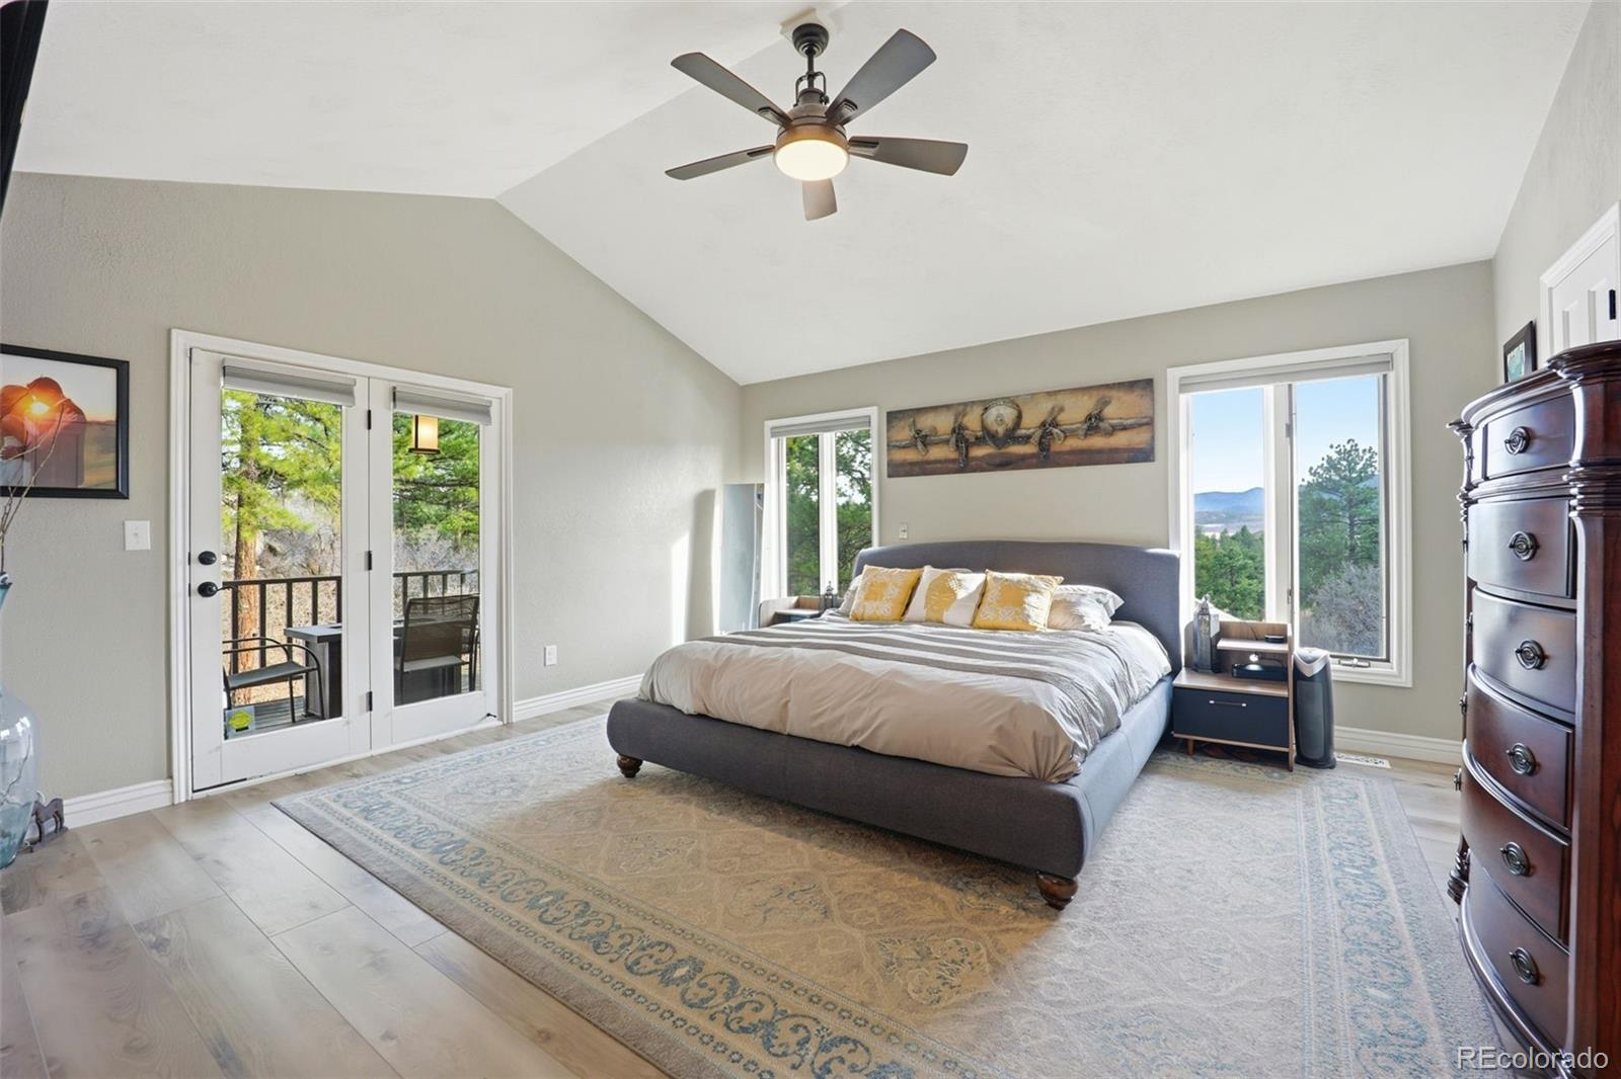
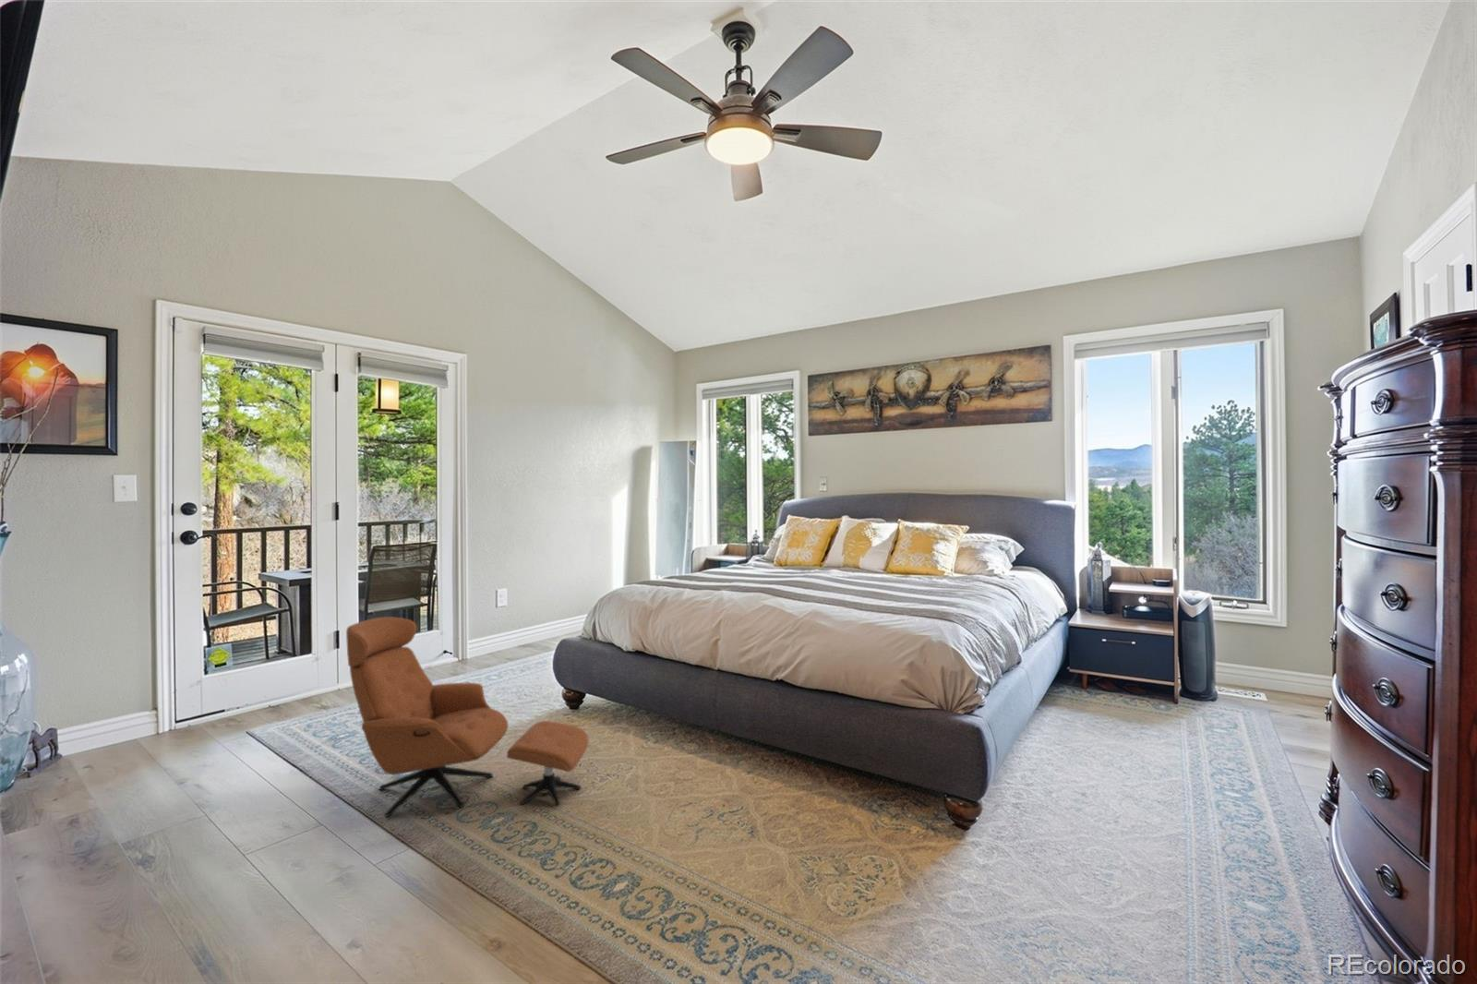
+ armchair (469, 706)
